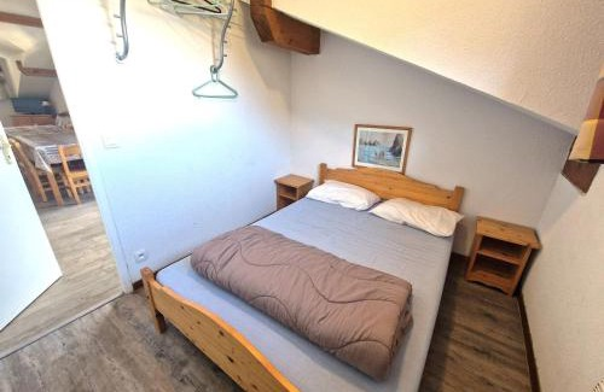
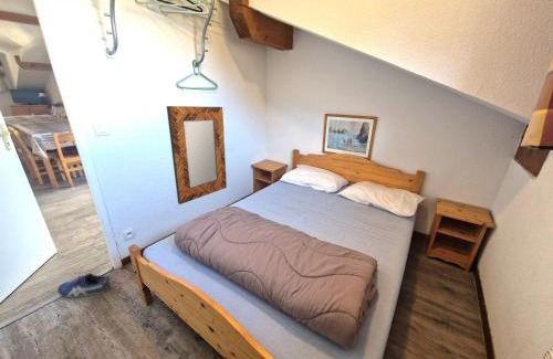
+ home mirror (201, 152)
+ shoe (83, 282)
